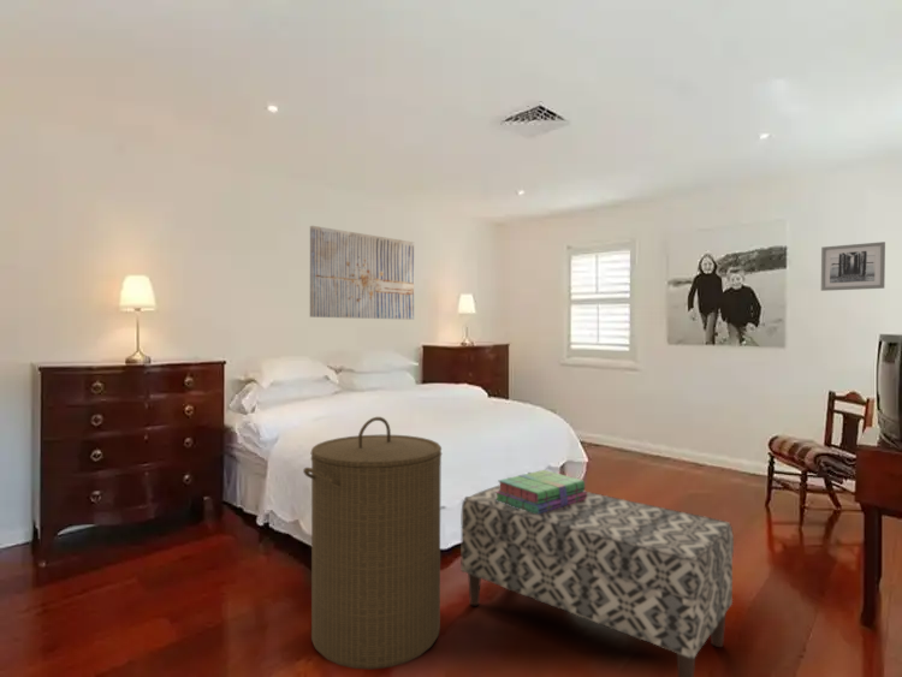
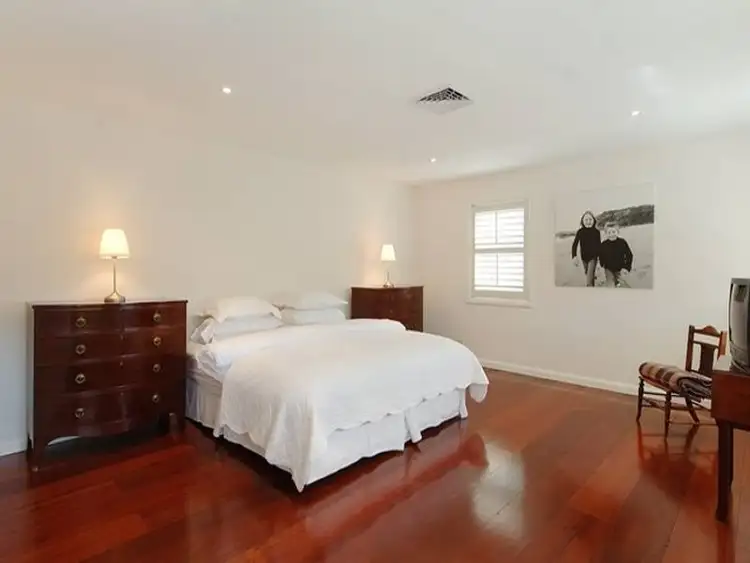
- wall art (366, 277)
- stack of books (541, 489)
- bench (587, 565)
- laundry hamper (376, 524)
- wall art (851, 267)
